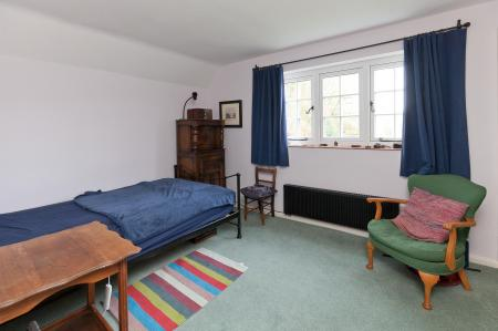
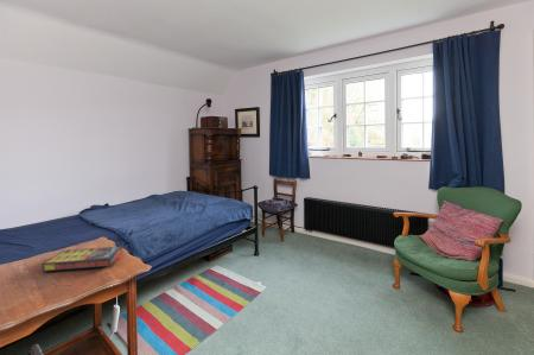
+ game compilation box (85, 258)
